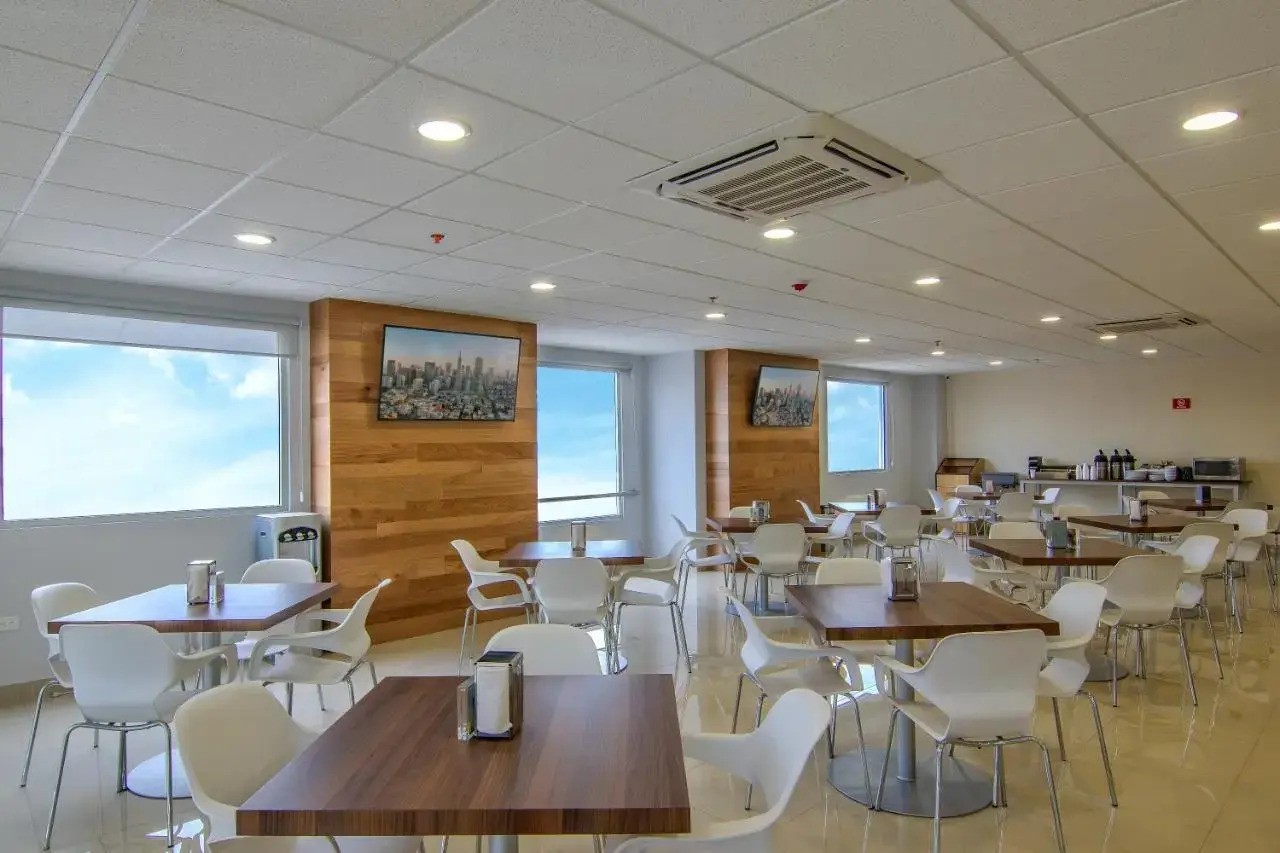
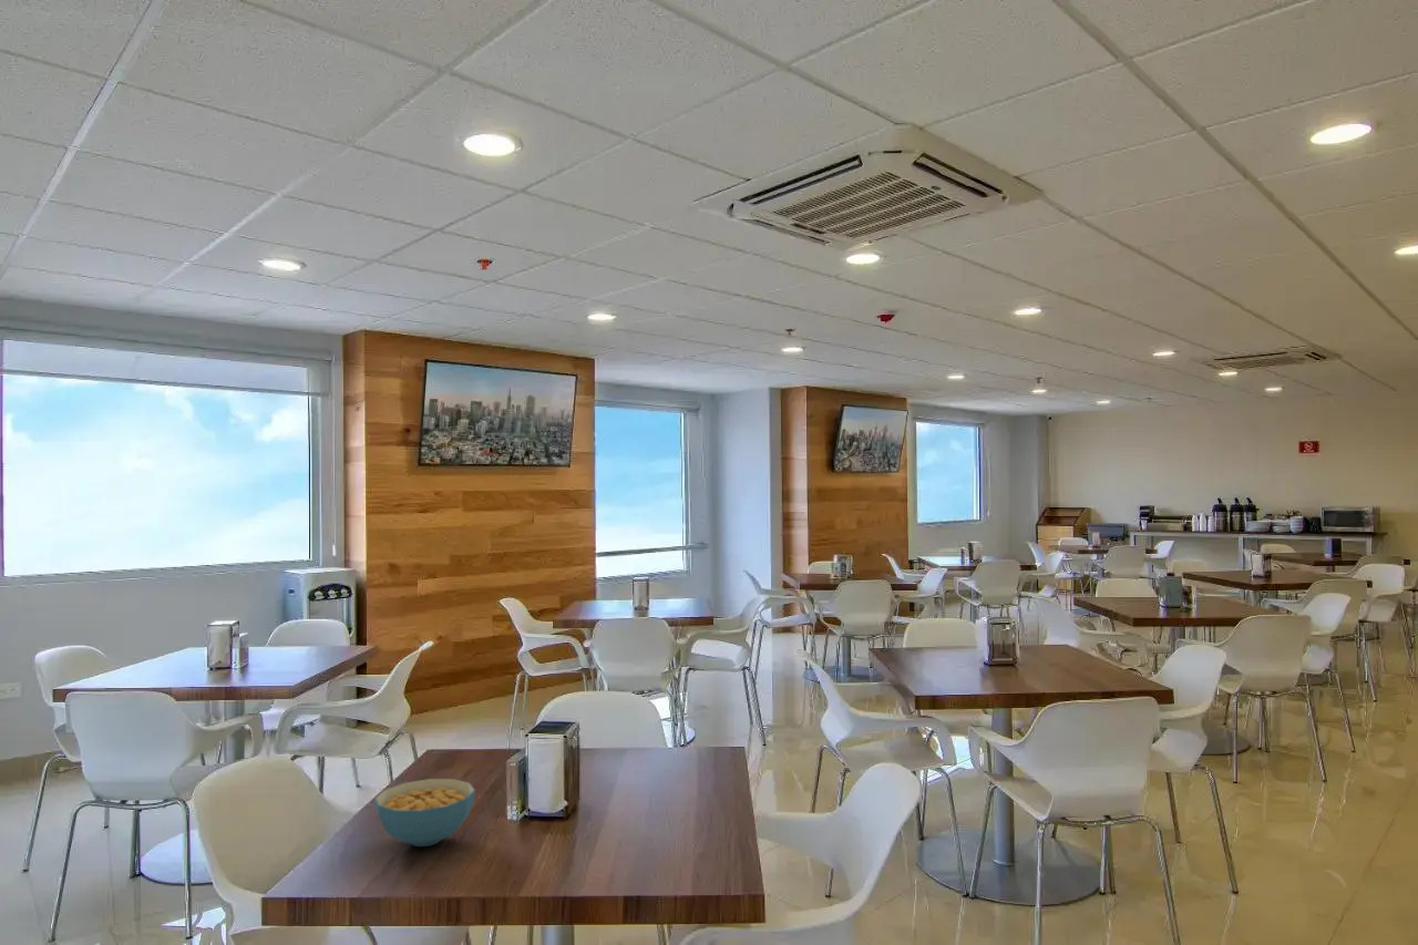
+ cereal bowl (425, 816)
